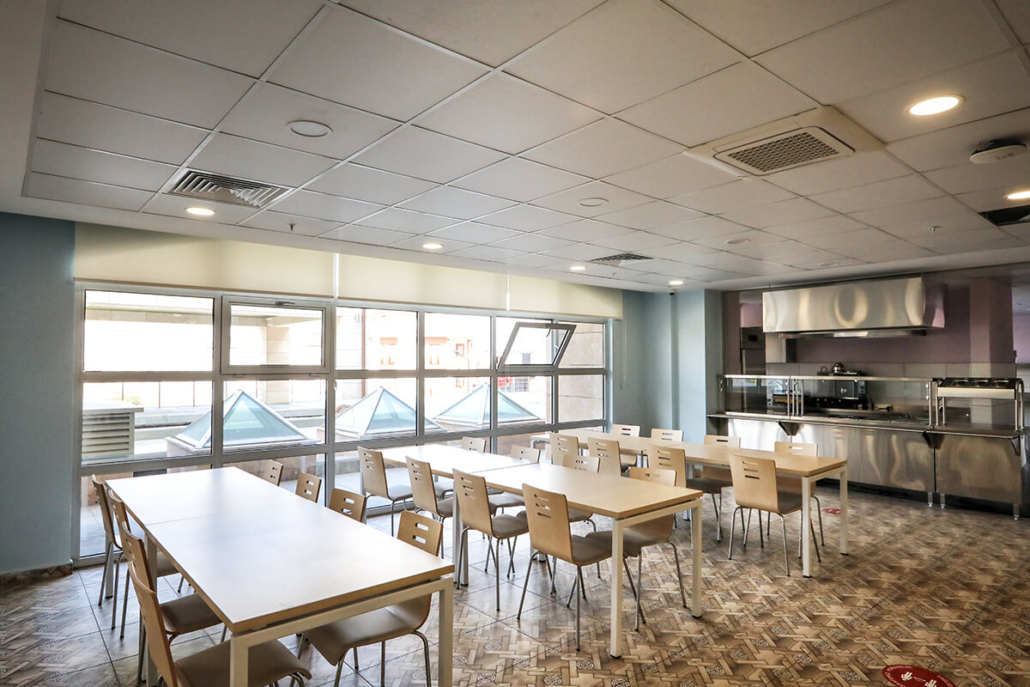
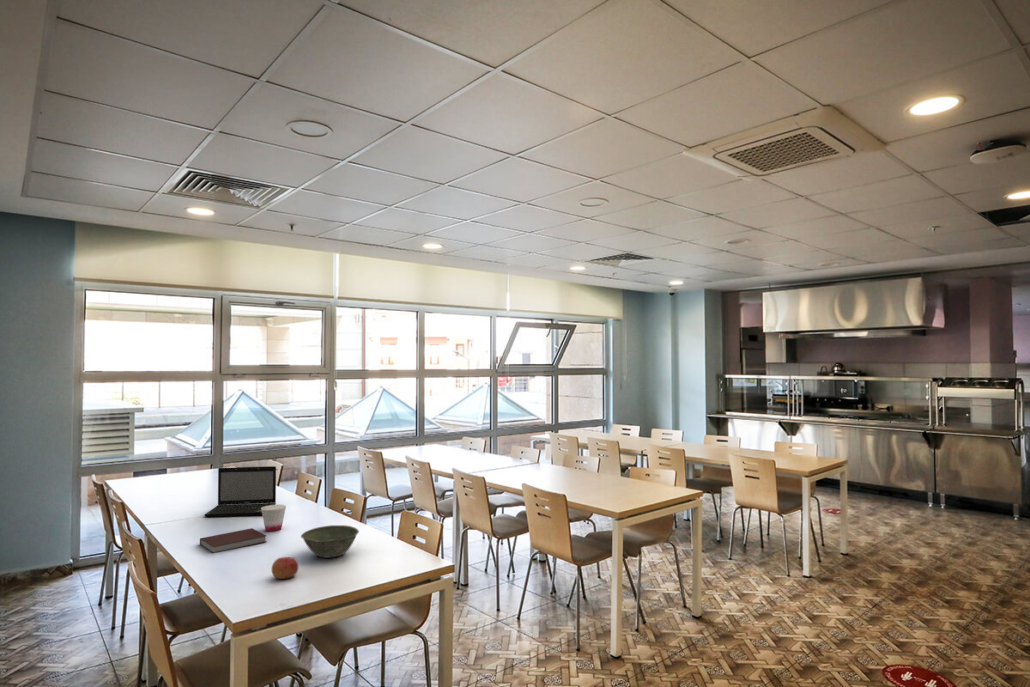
+ cup (273, 518)
+ bowl (330, 543)
+ notebook (233, 540)
+ apple (285, 567)
+ laptop (241, 491)
